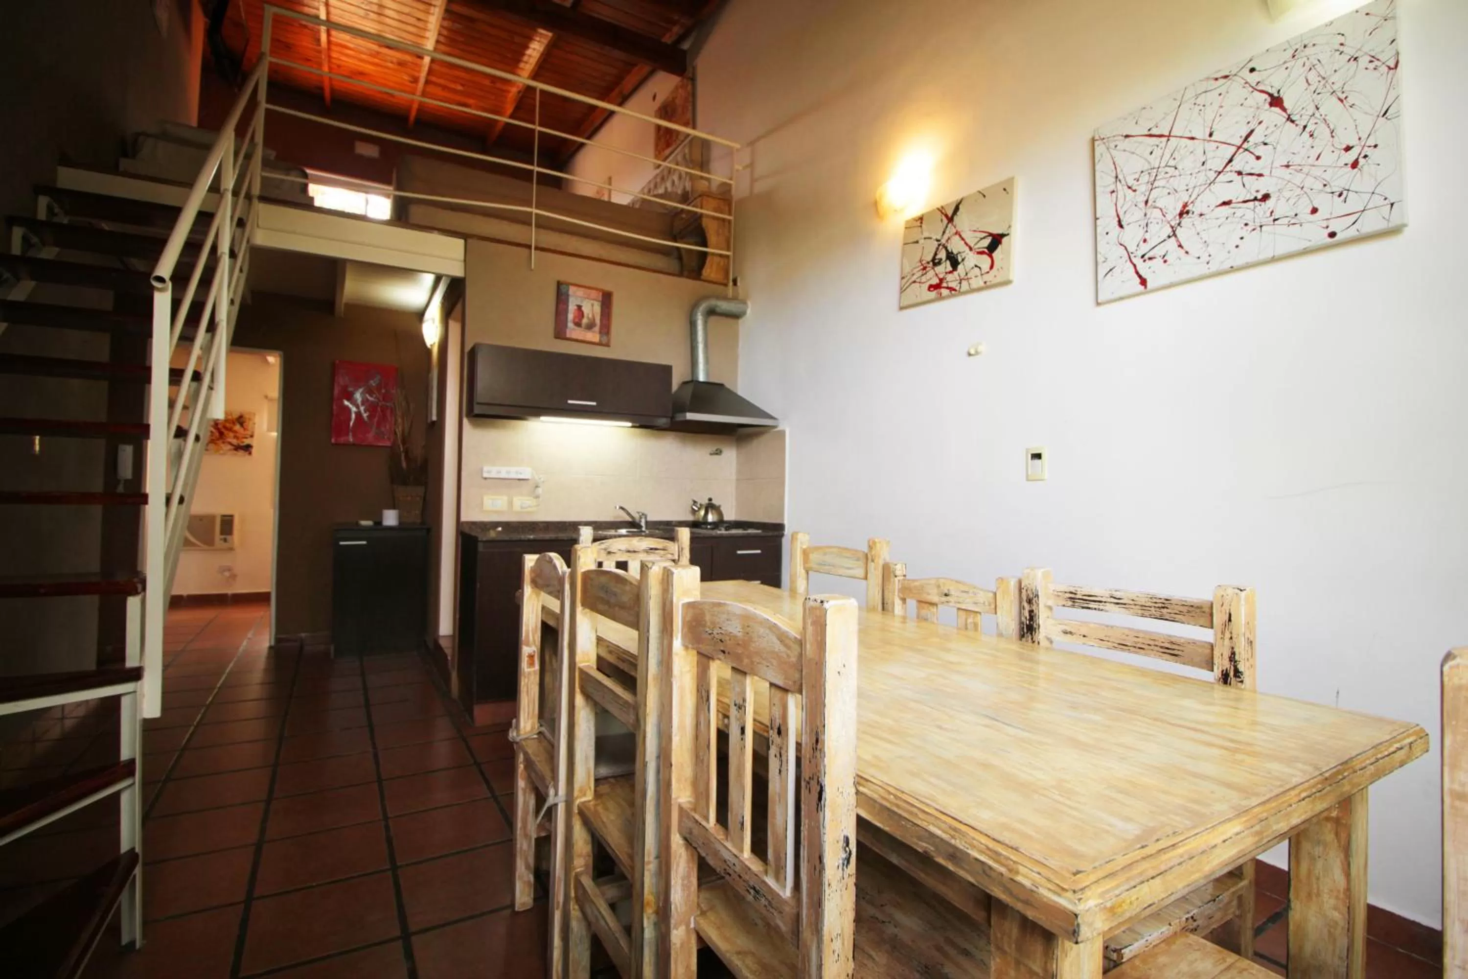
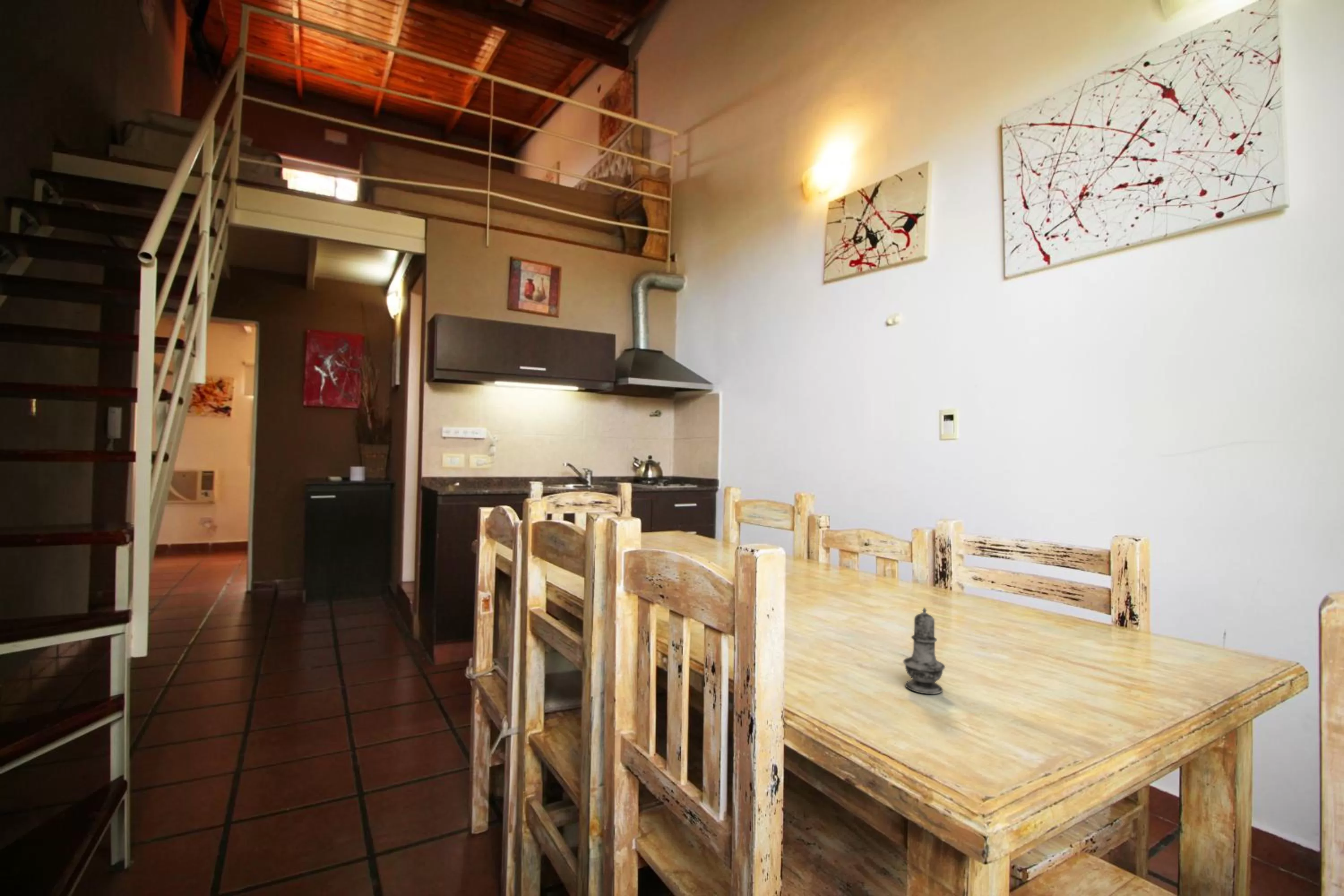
+ salt shaker (924, 647)
